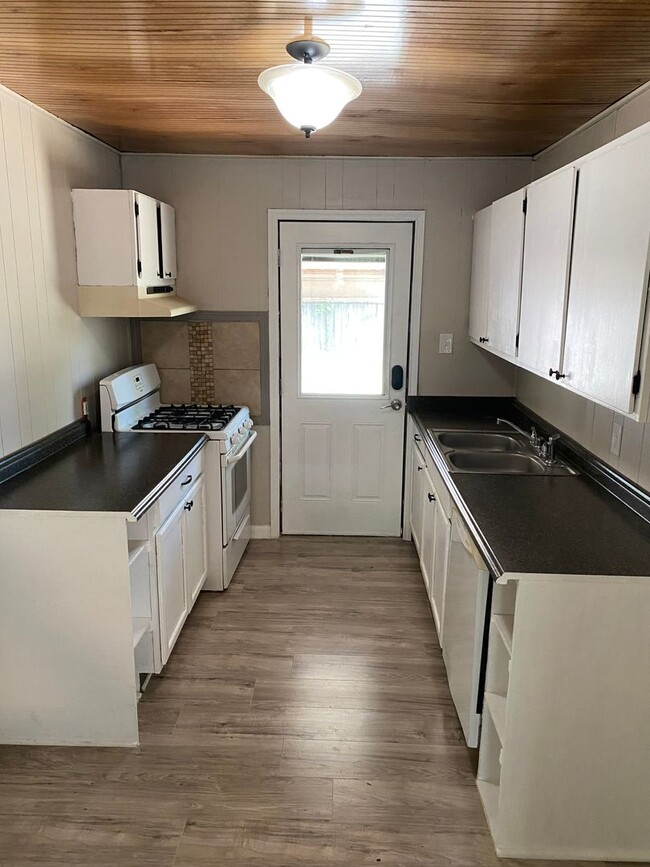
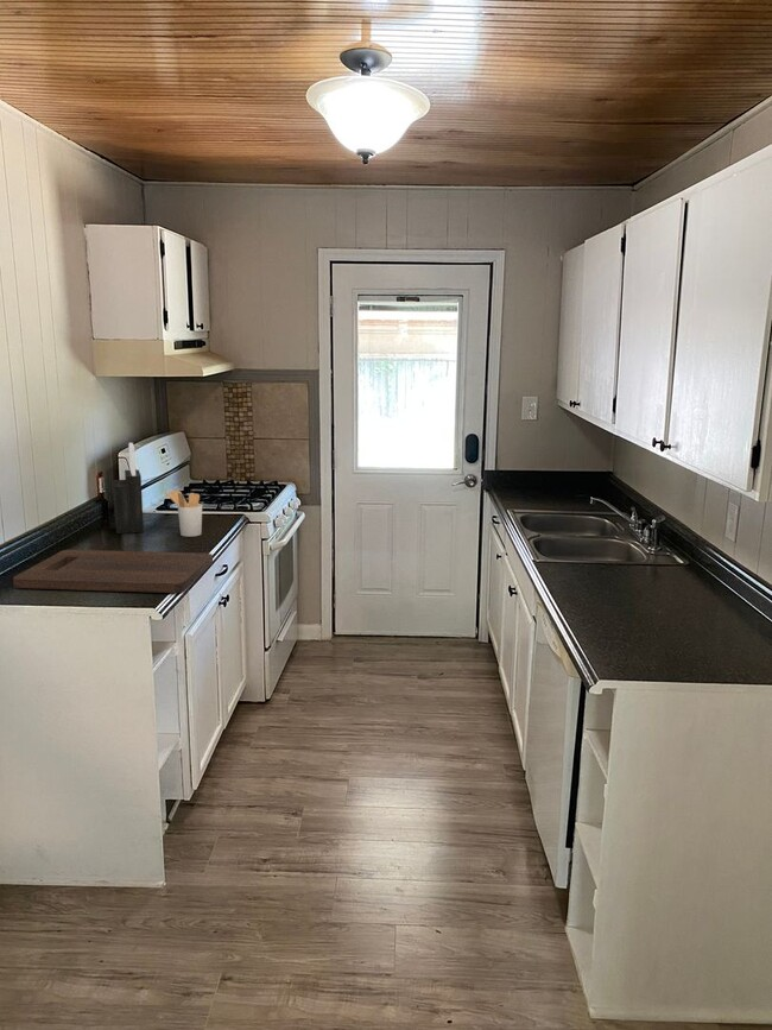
+ utensil holder (184, 512)
+ knife block (124, 487)
+ cutting board (119, 569)
